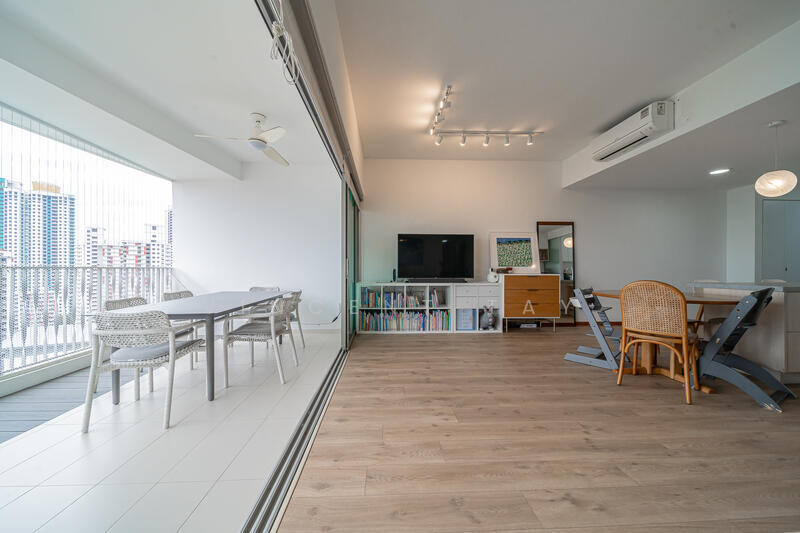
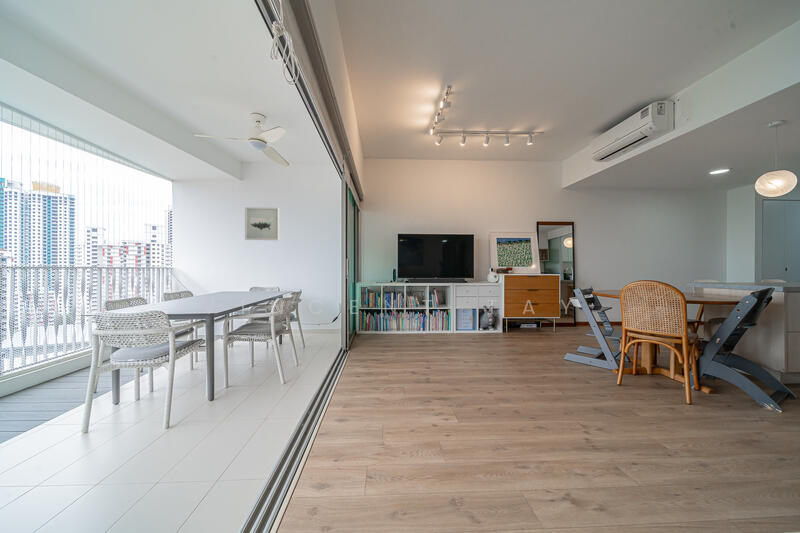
+ wall art (262, 223)
